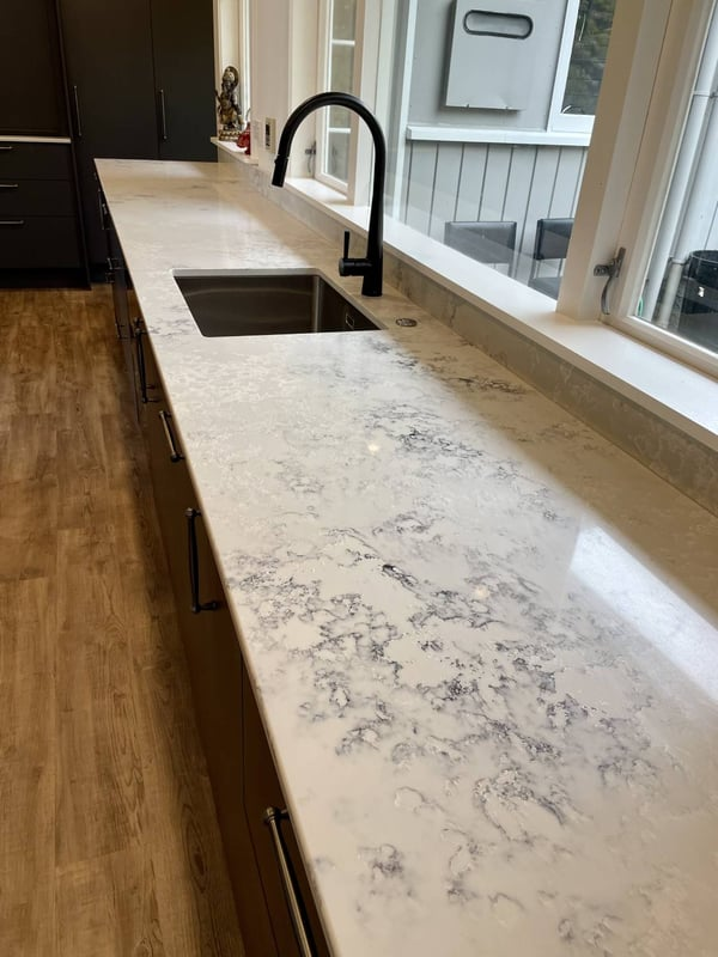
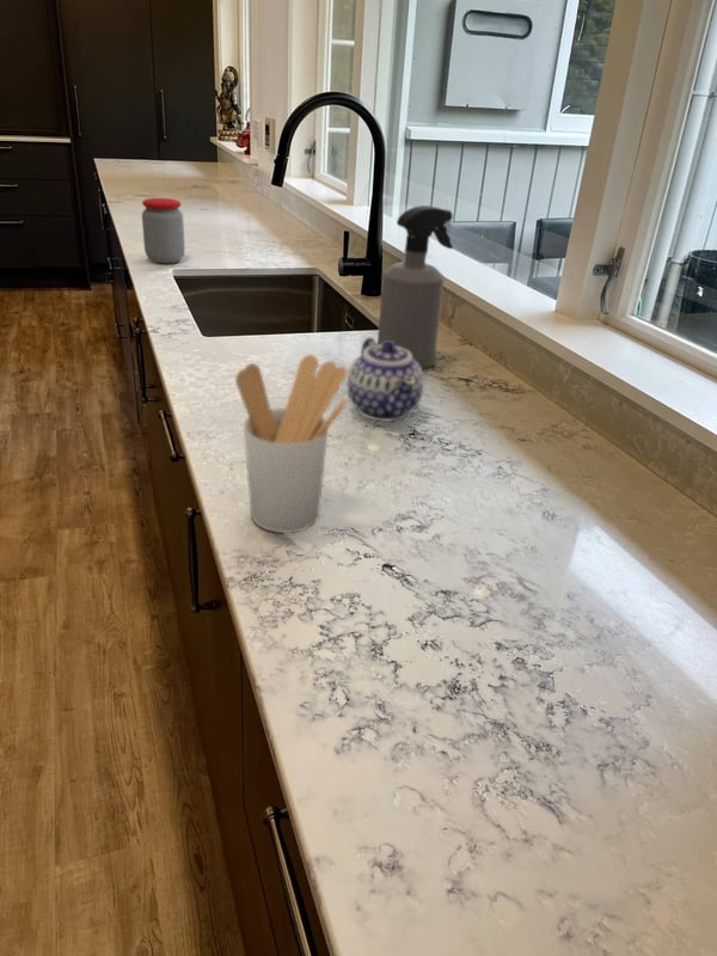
+ spray bottle (416, 286)
+ jar (163, 231)
+ utensil holder (296, 440)
+ teapot (386, 376)
